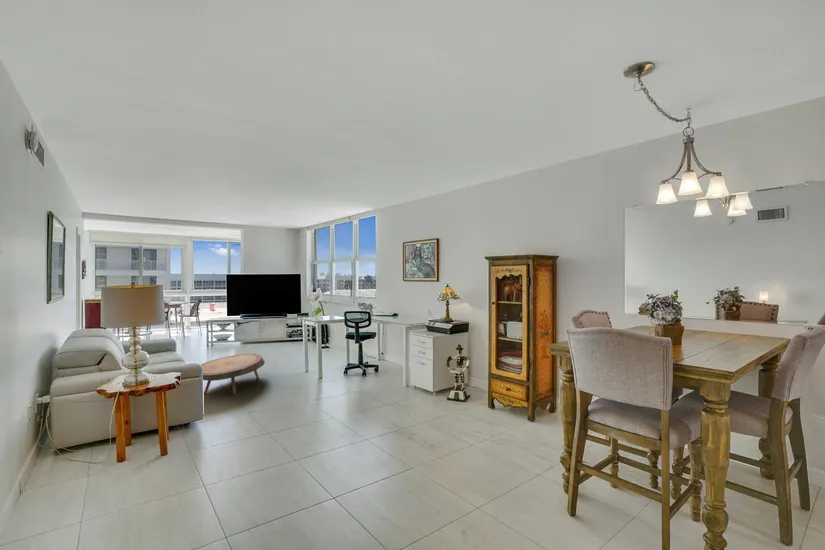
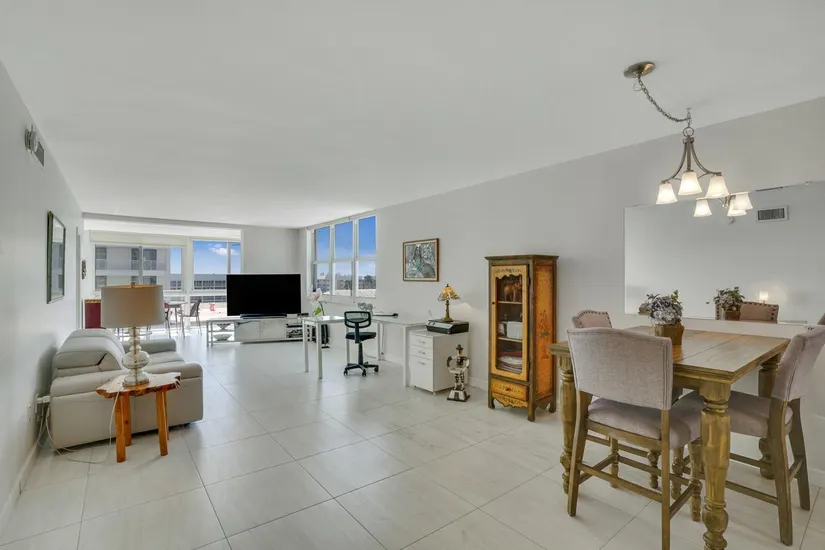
- coffee table (231, 374)
